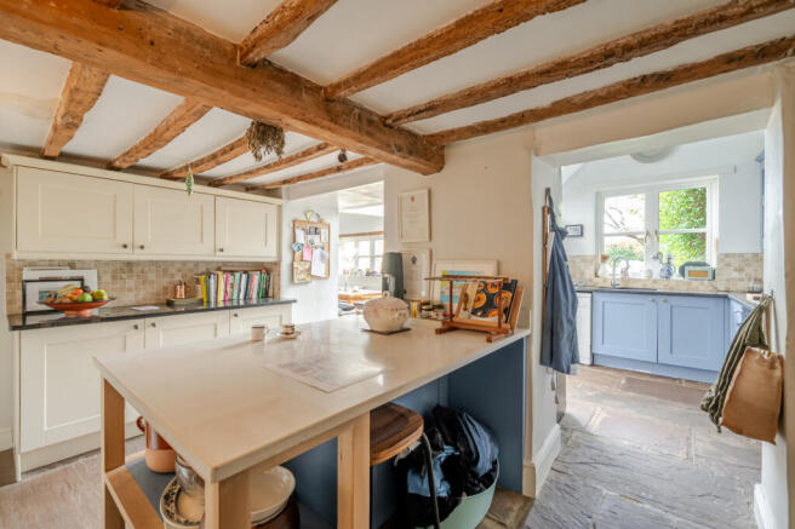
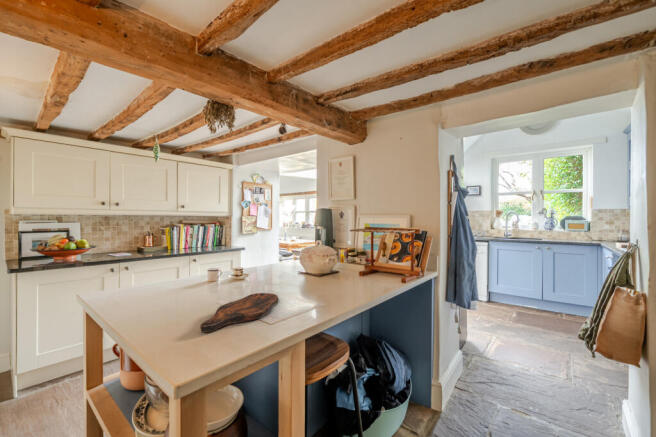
+ cutting board (245, 309)
